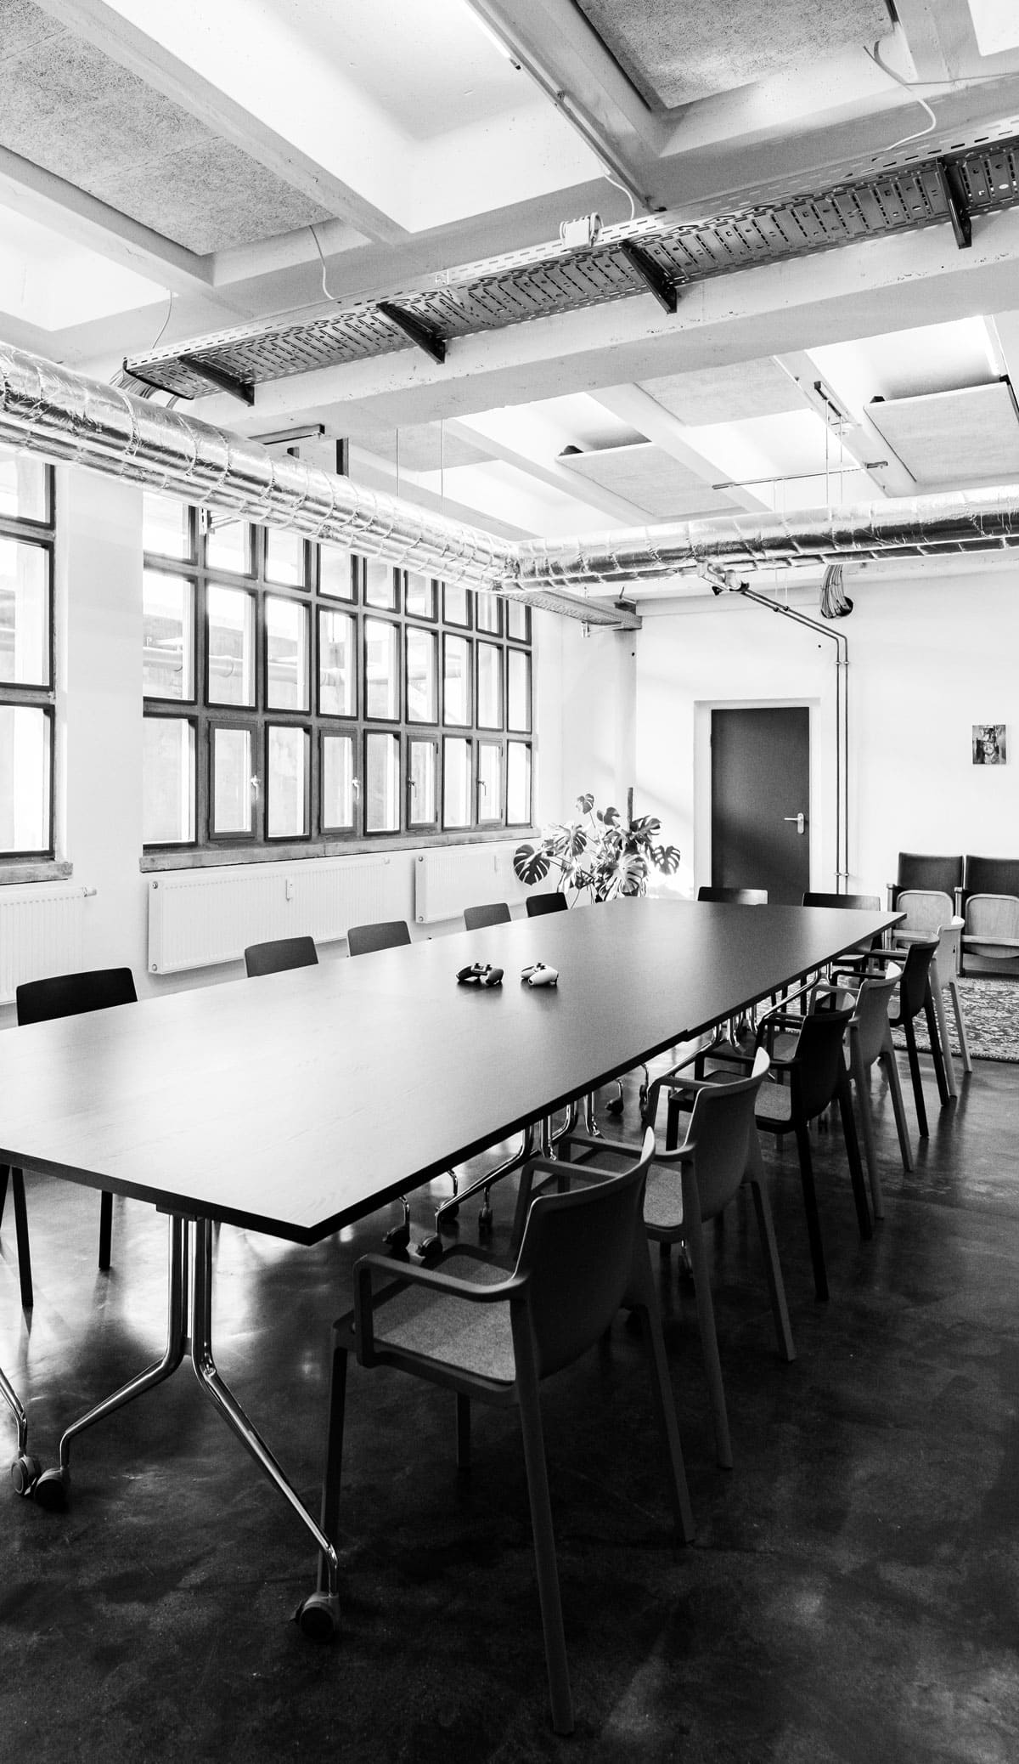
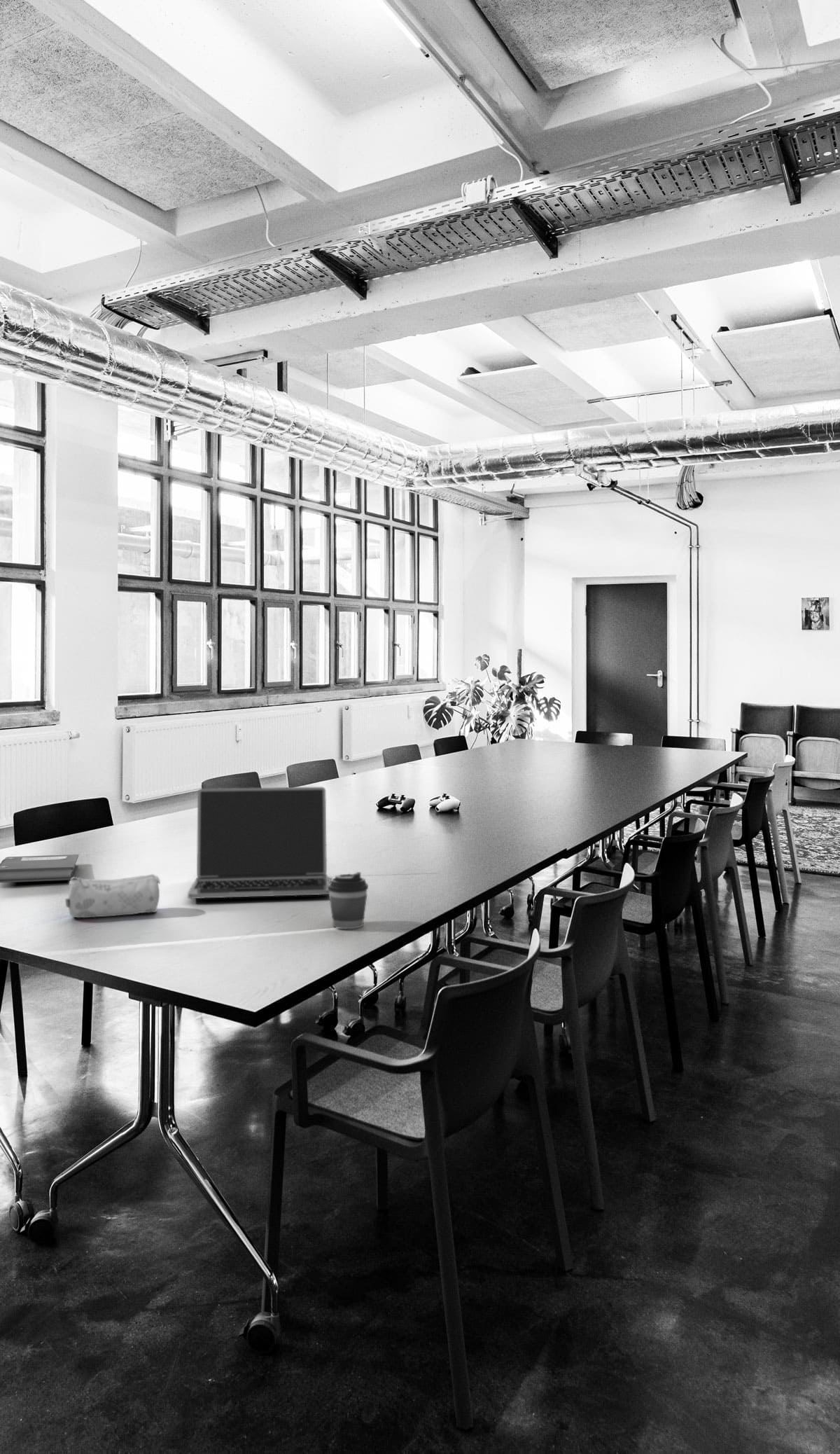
+ pencil case (114, 894)
+ coffee cup (348, 899)
+ notebook (37, 867)
+ laptop (261, 839)
